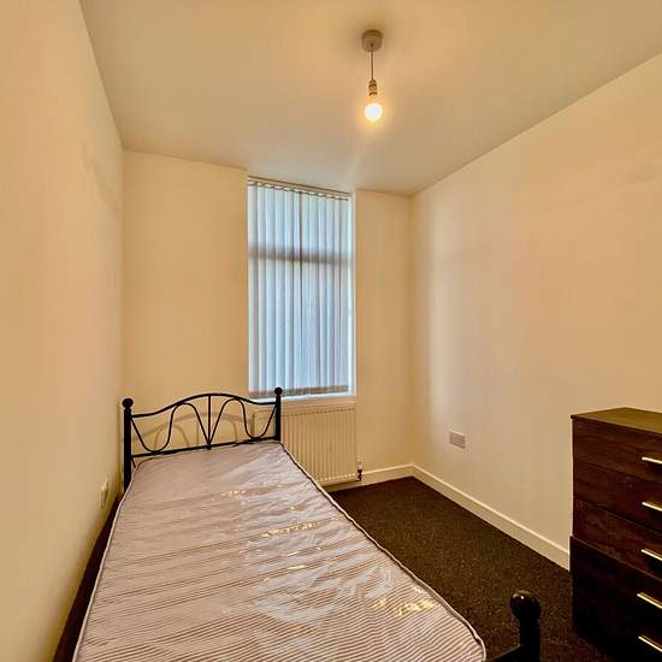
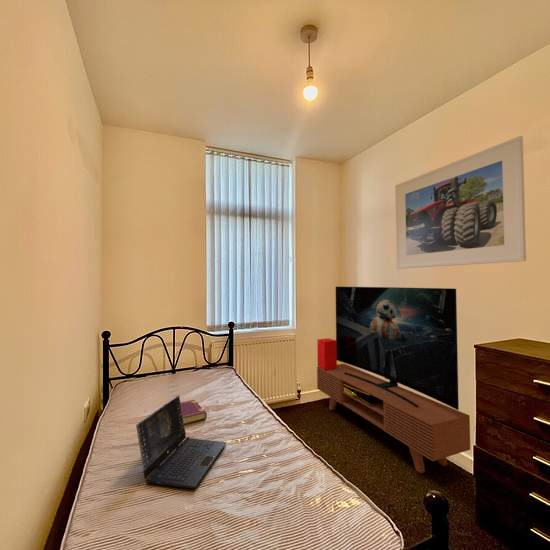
+ laptop (185, 436)
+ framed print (447, 215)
+ book (187, 411)
+ tv stand (376, 359)
